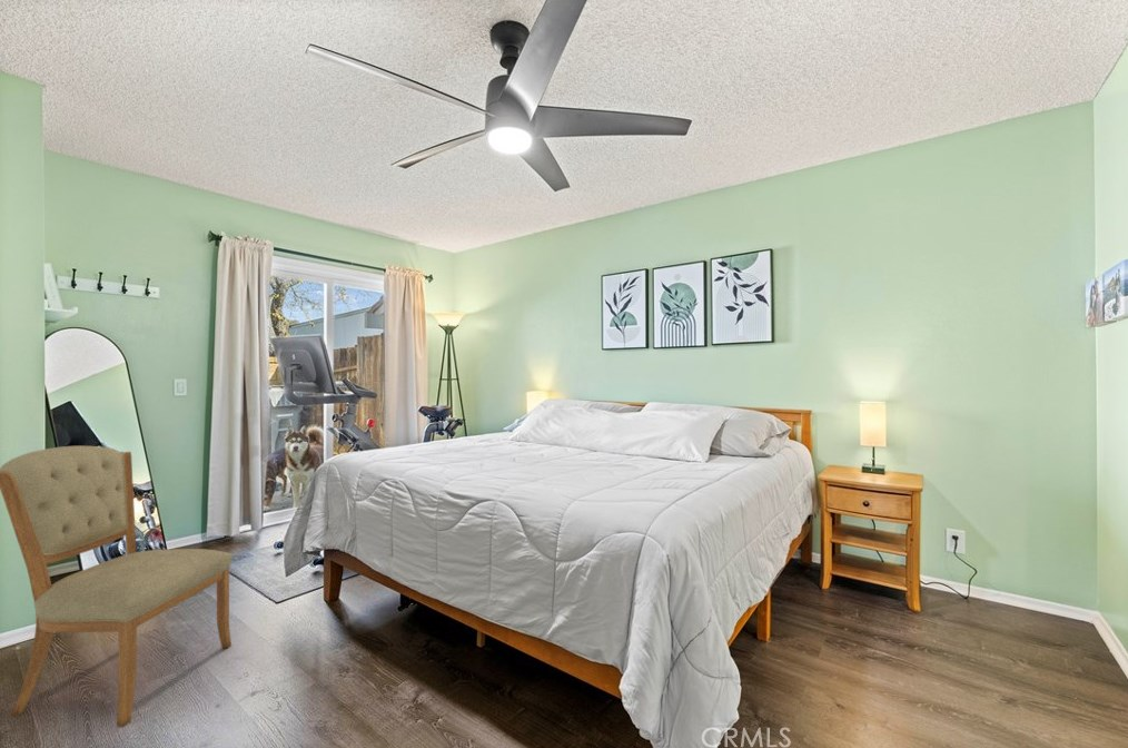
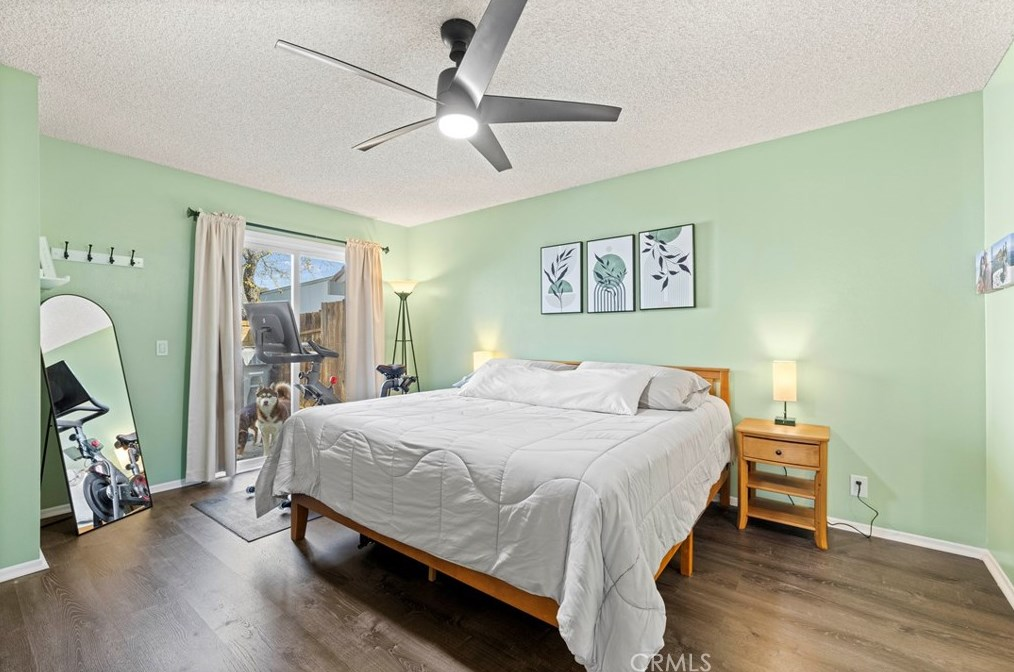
- chair (116, 562)
